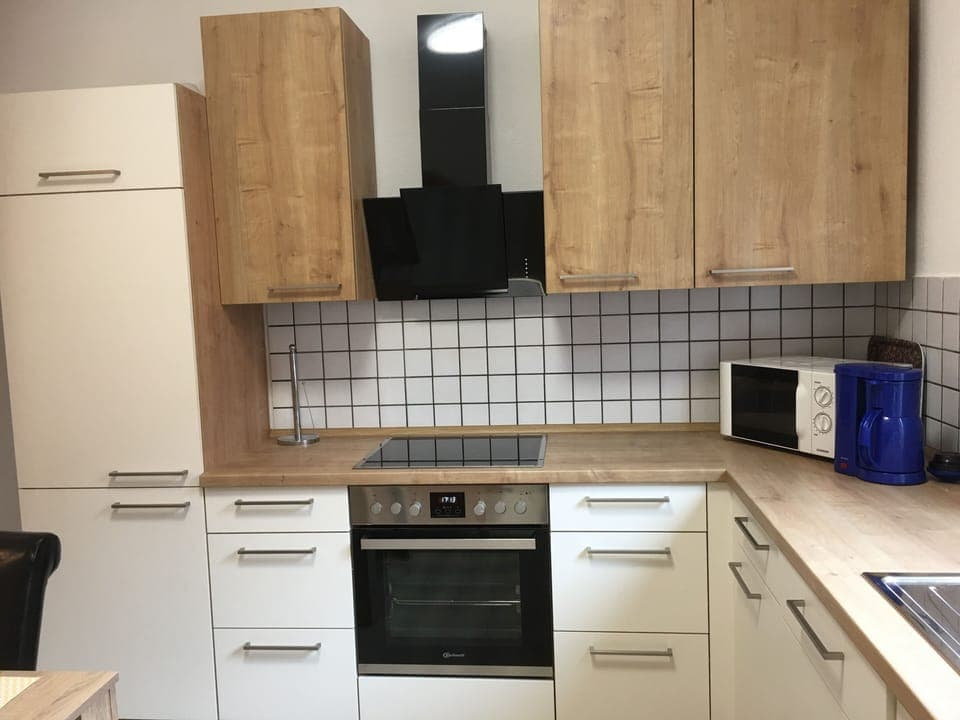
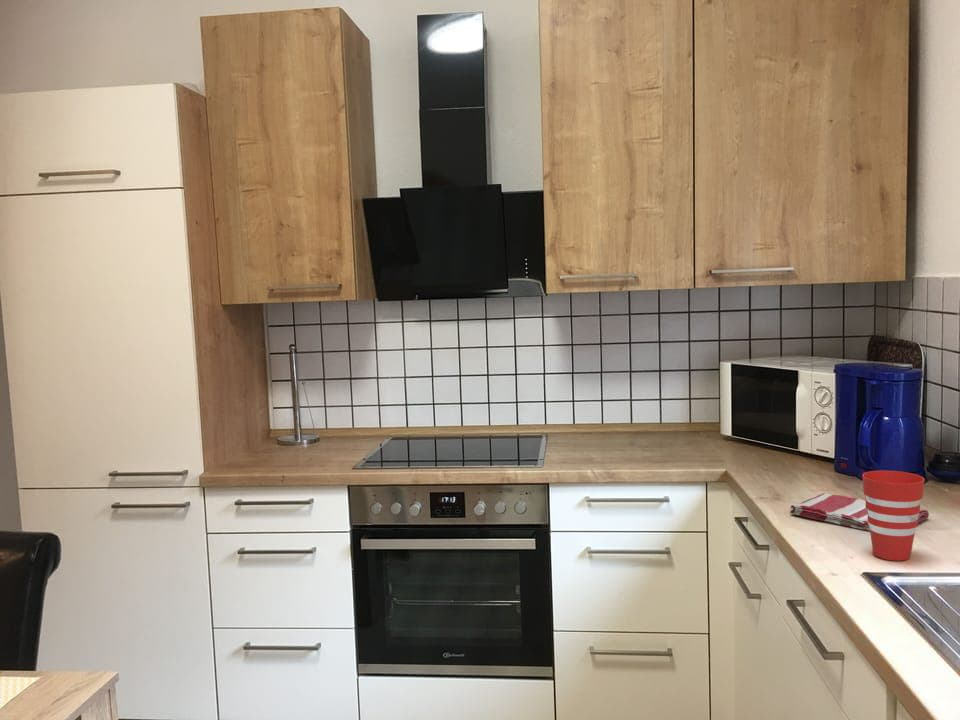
+ cup (892, 516)
+ dish towel (857, 510)
